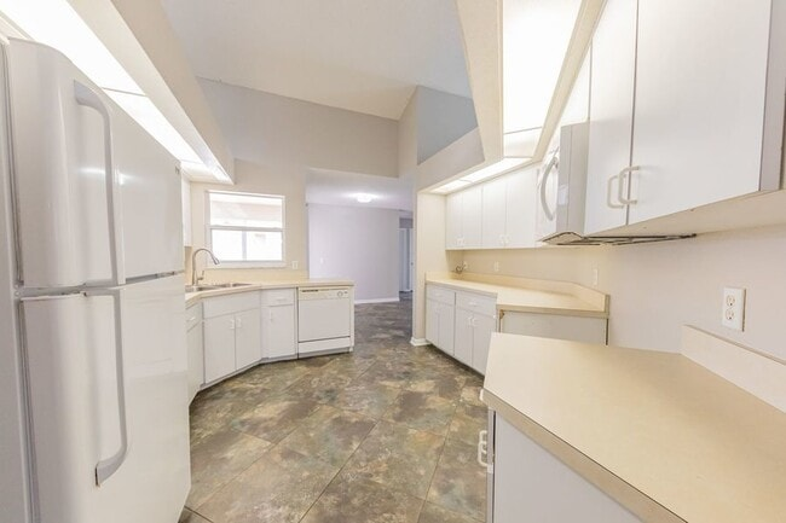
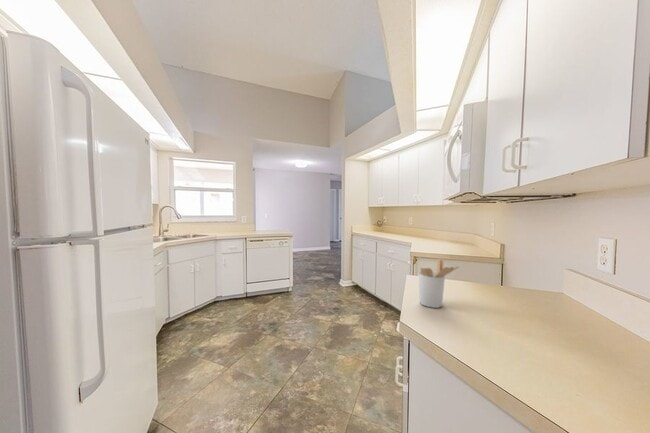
+ utensil holder (437, 283)
